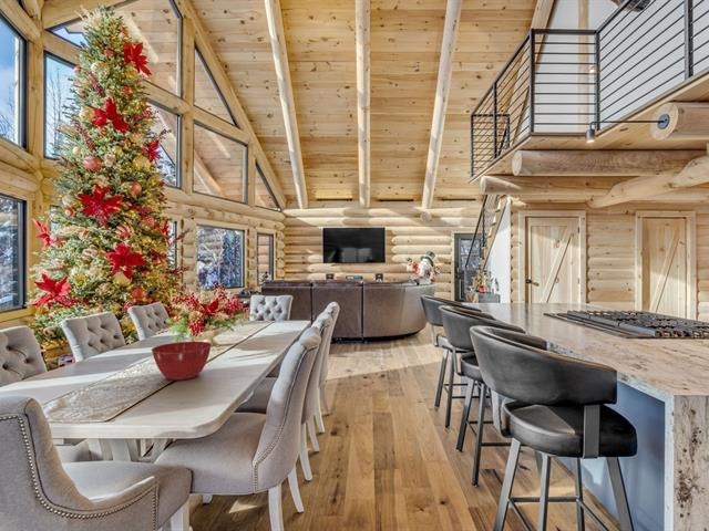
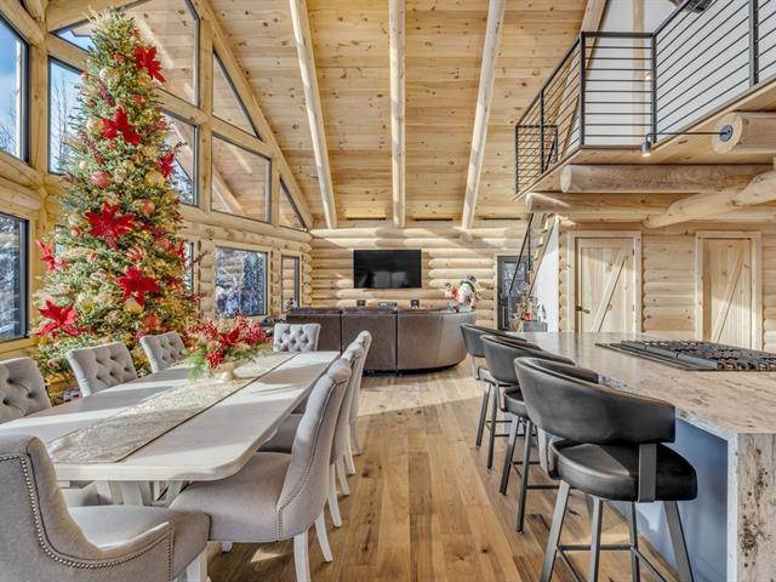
- mixing bowl (182, 361)
